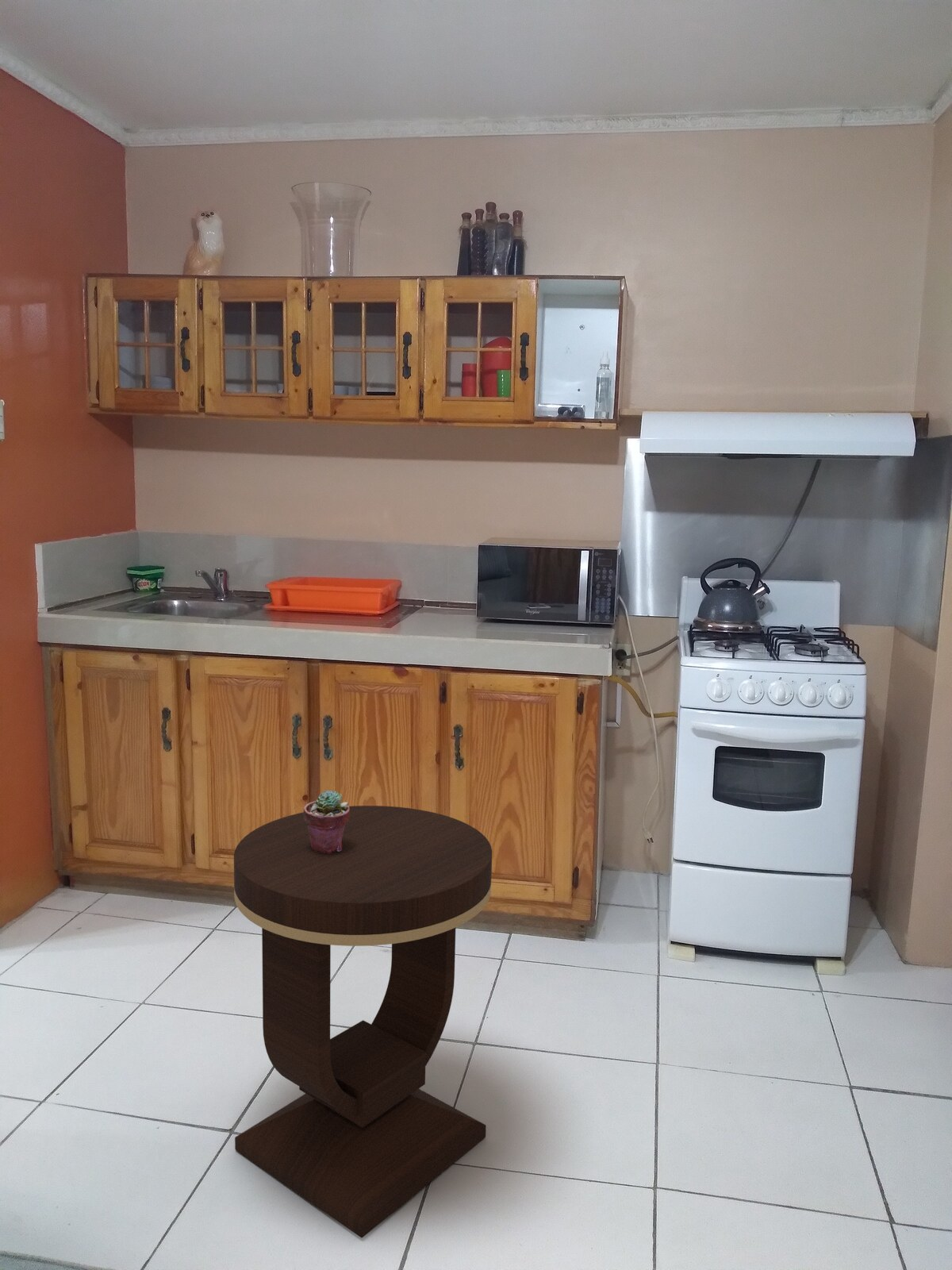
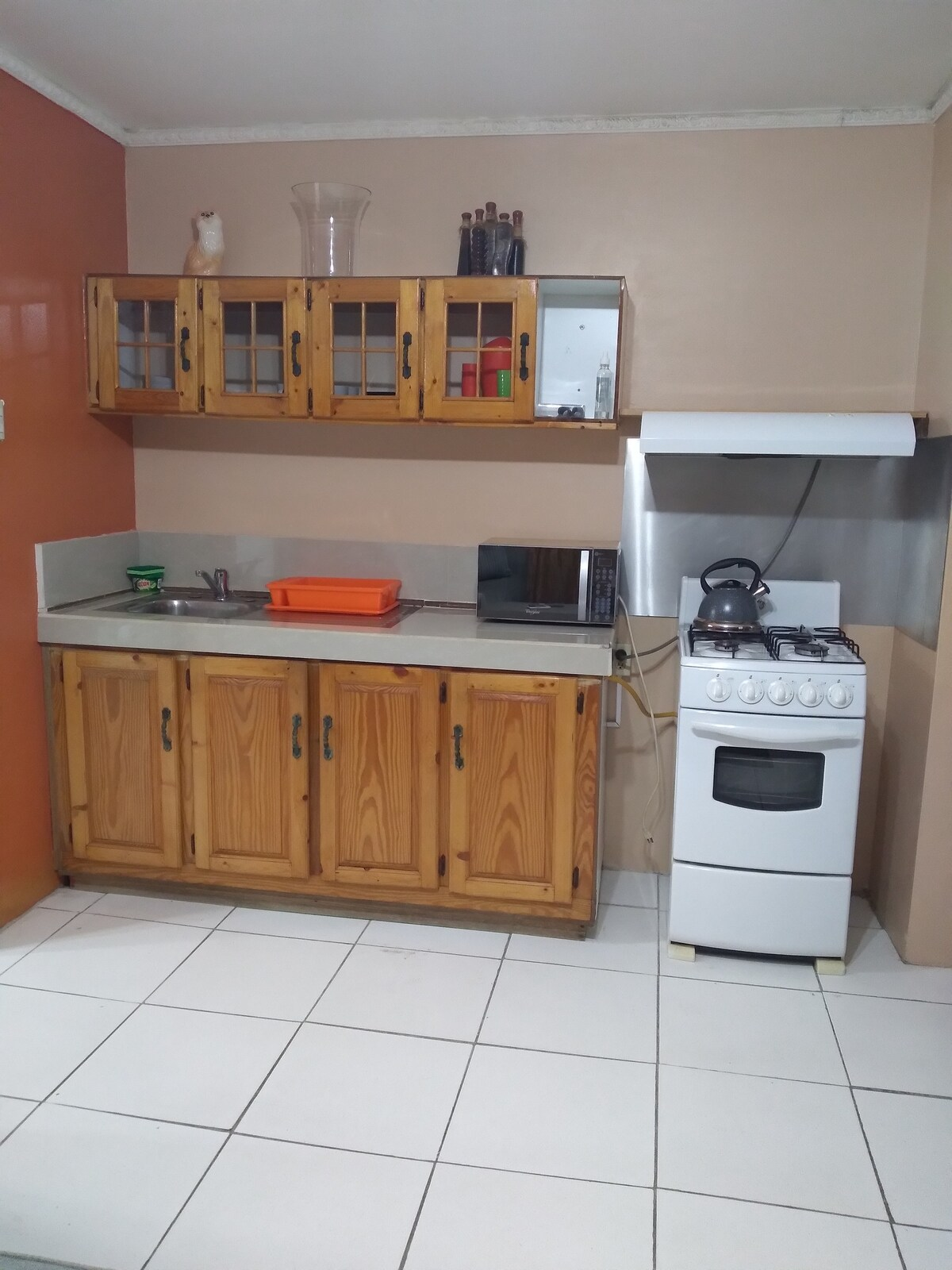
- side table (379, 1008)
- potted succulent (327, 818)
